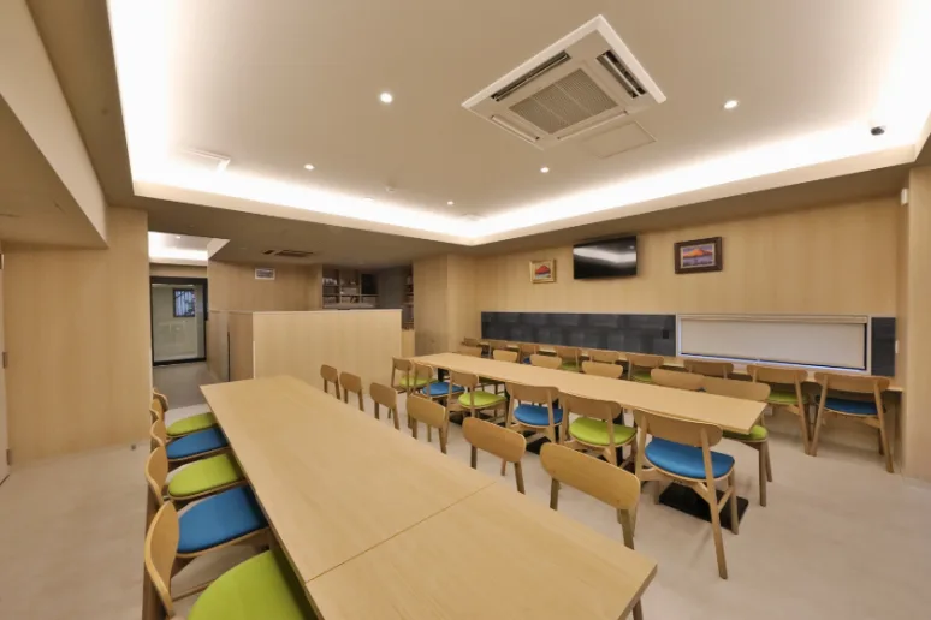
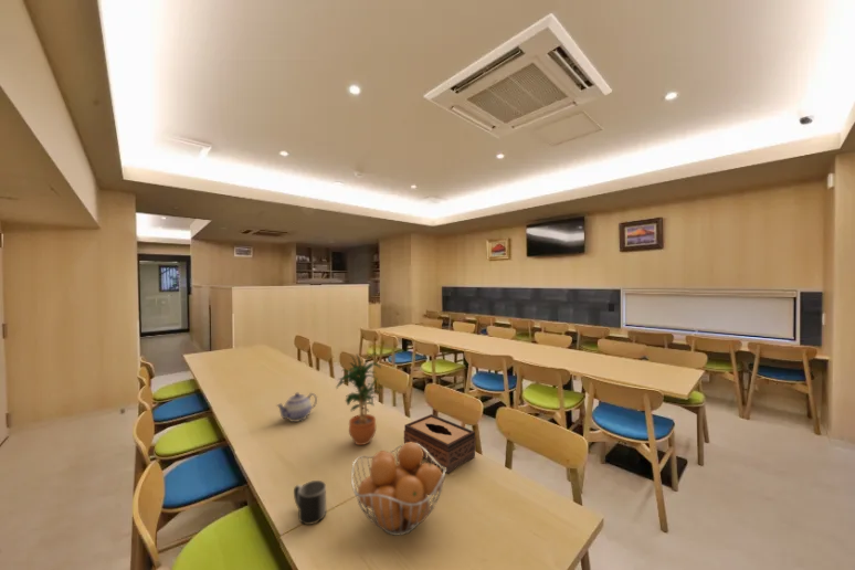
+ mug (308, 498)
+ tissue box (439, 440)
+ potted plant (358, 397)
+ fruit basket (399, 486)
+ teapot (297, 405)
